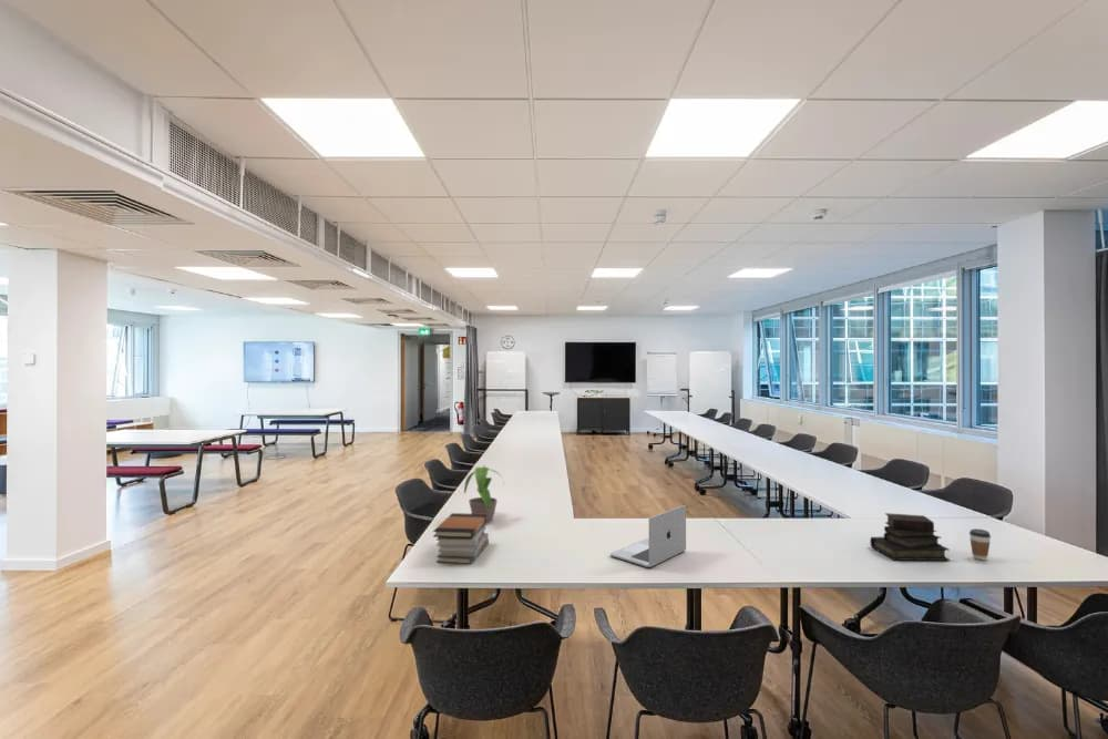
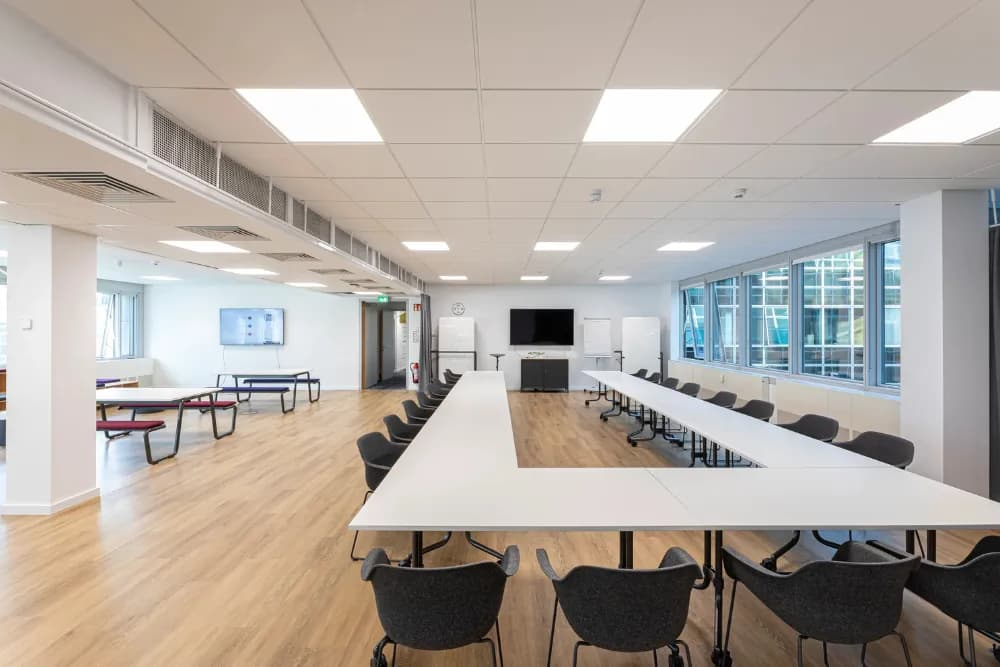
- potted plant (483, 493)
- coffee cup (979, 544)
- laptop (649, 530)
- book stack (462, 537)
- diary (909, 535)
